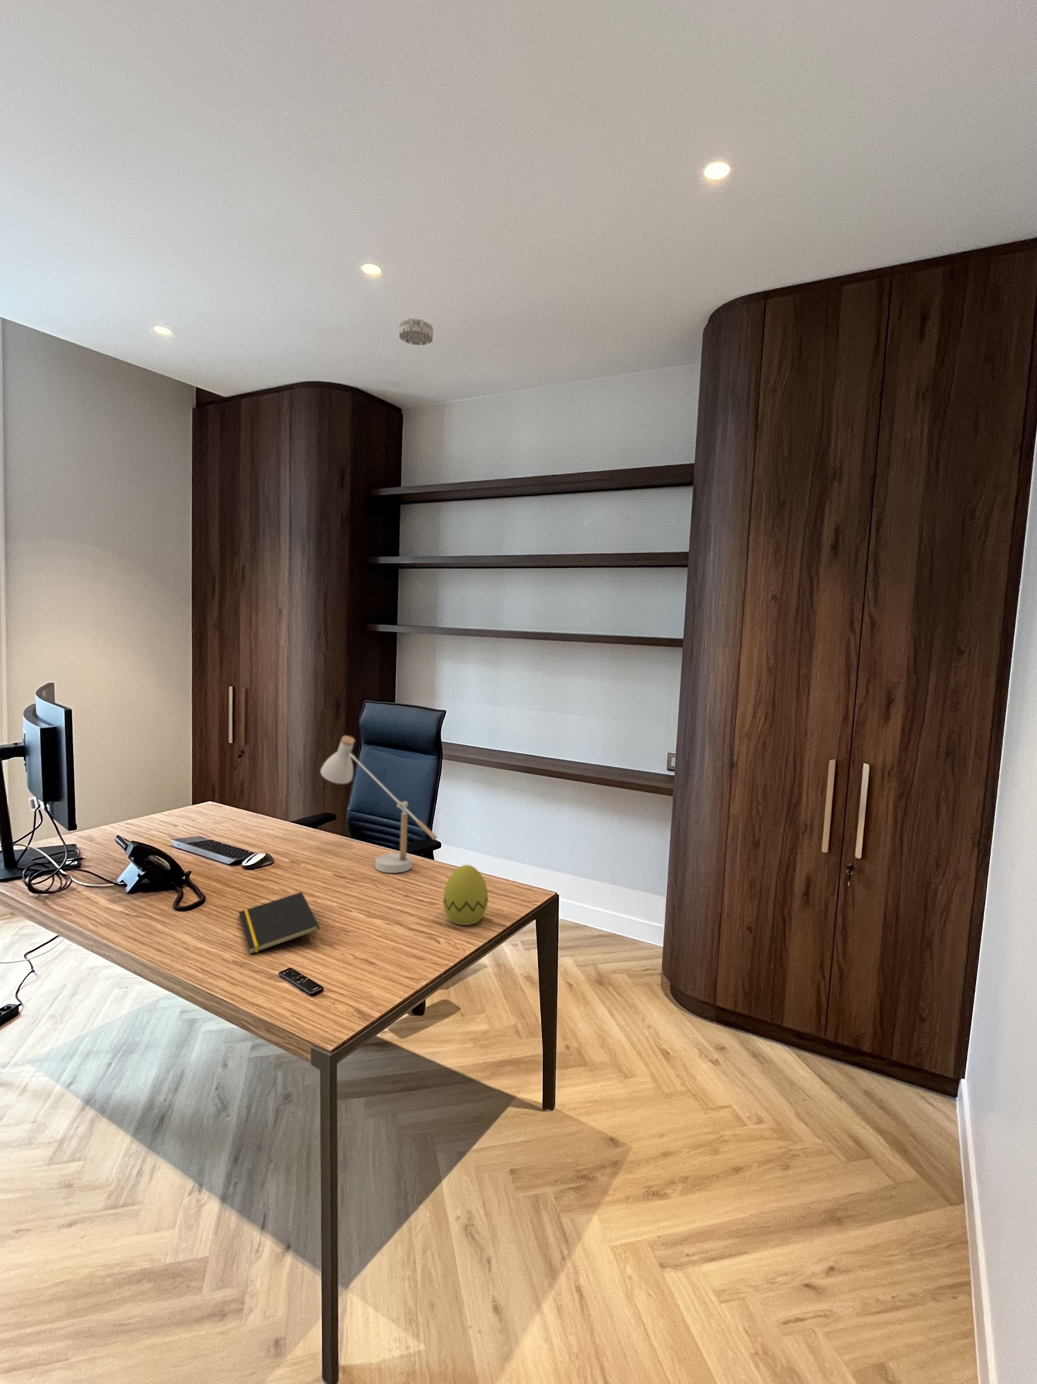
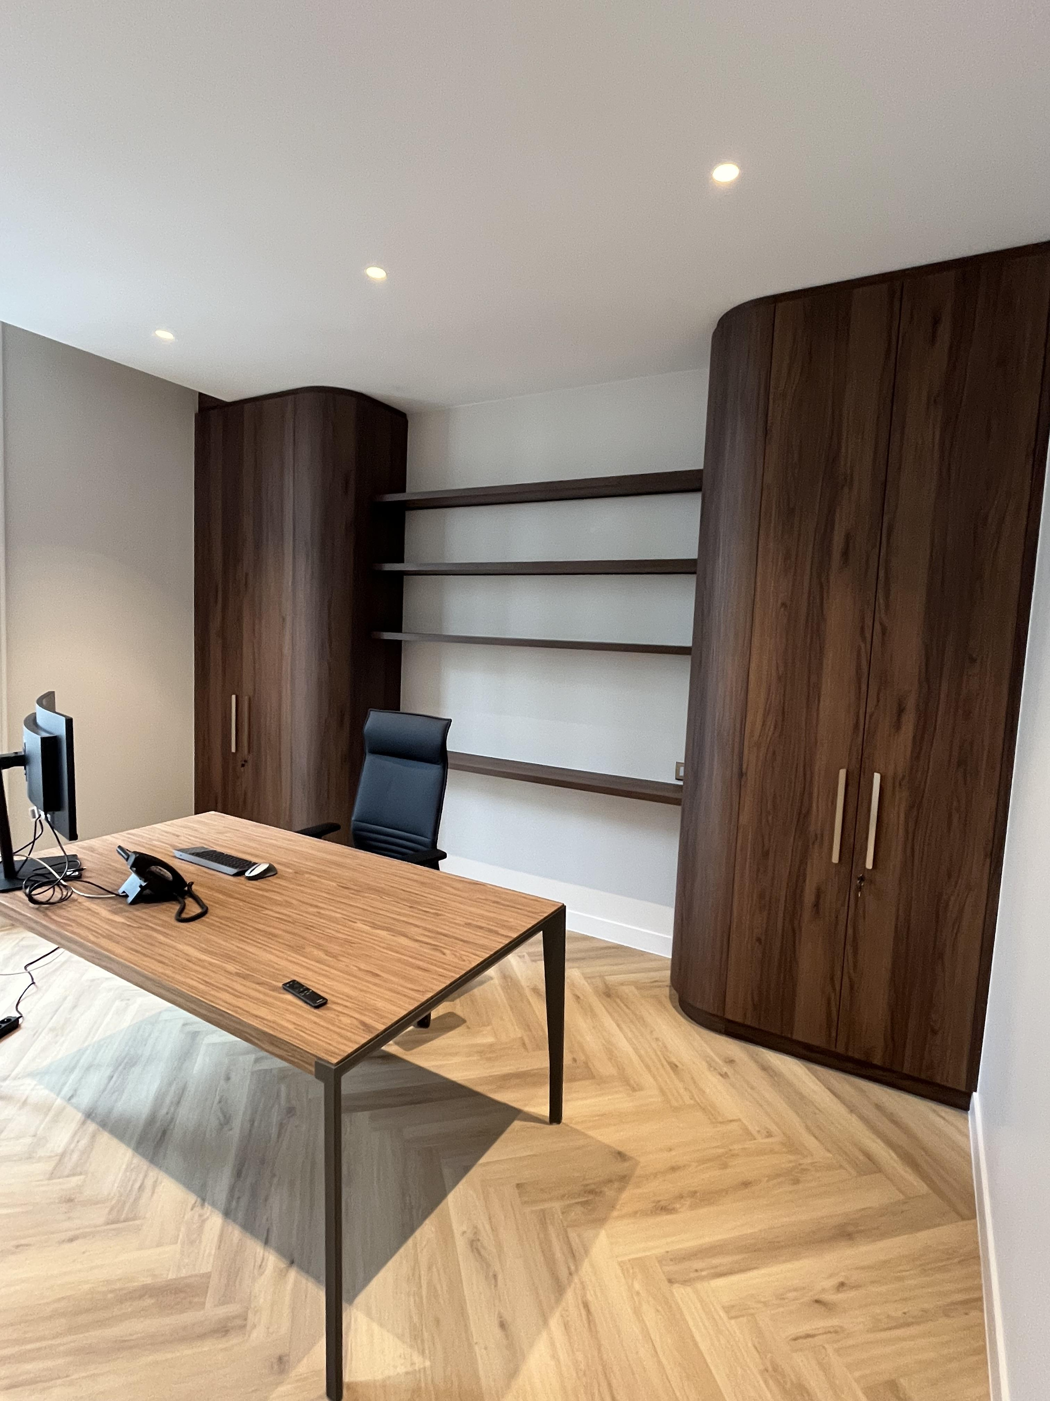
- decorative egg (466, 893)
- desk lamp (387, 792)
- notepad (278, 920)
- smoke detector (416, 331)
